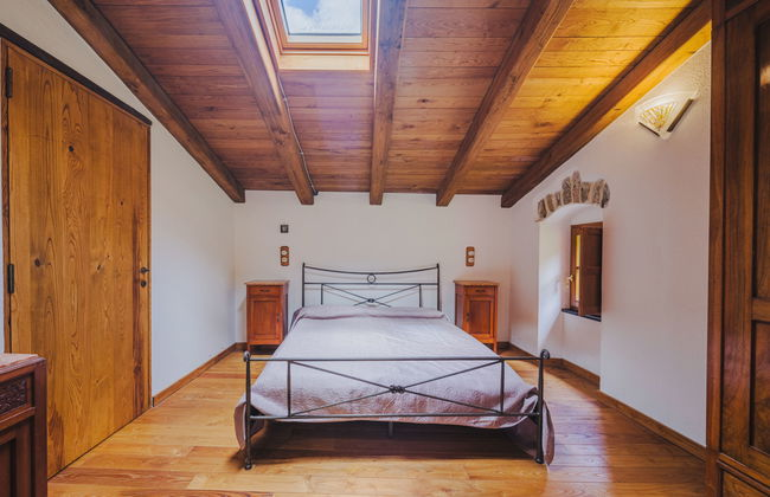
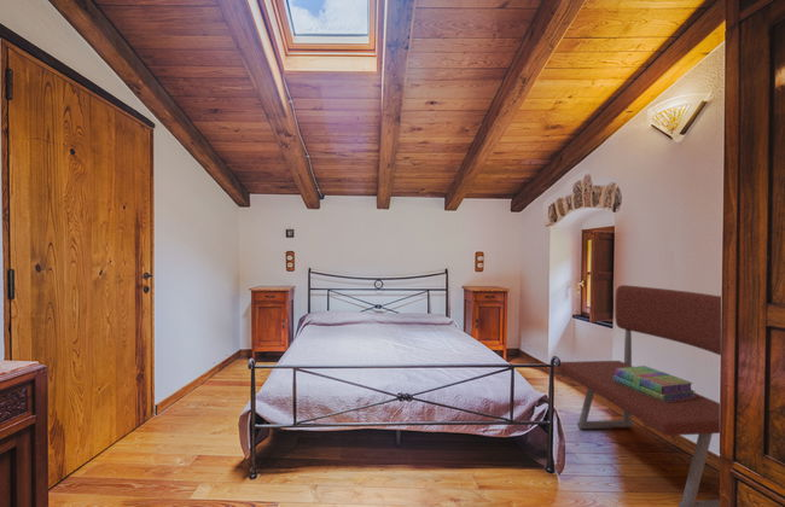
+ bench (641, 392)
+ stack of books (652, 381)
